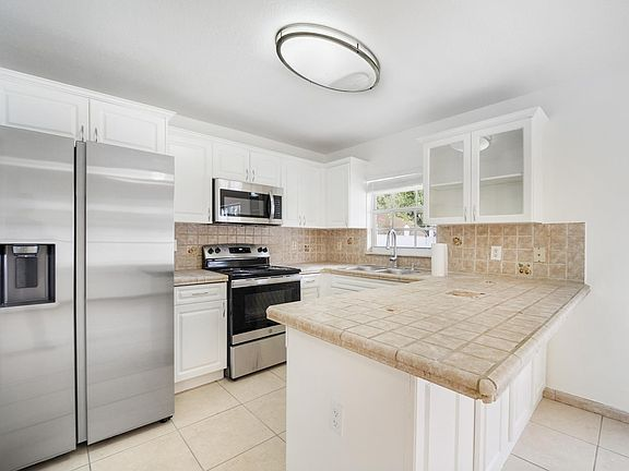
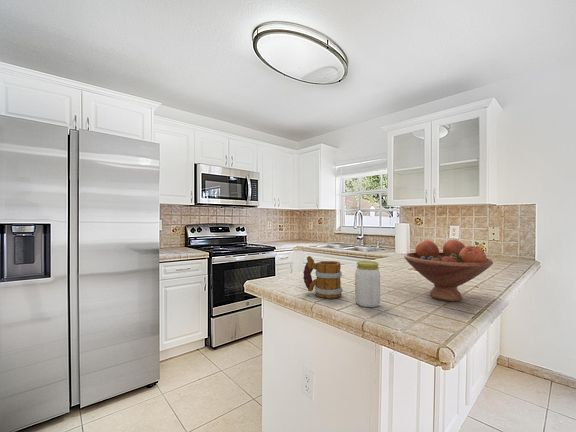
+ fruit bowl (445, 269)
+ mug (322, 275)
+ jar (367, 283)
